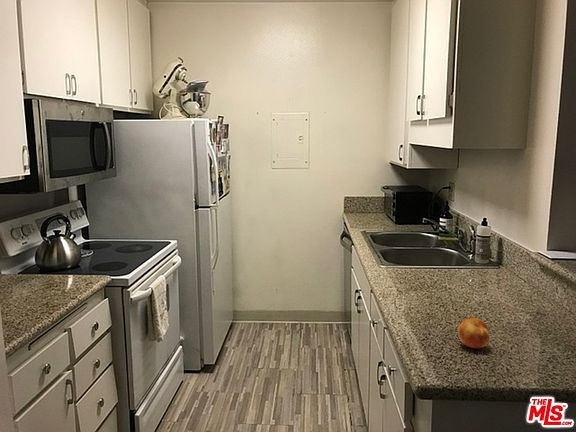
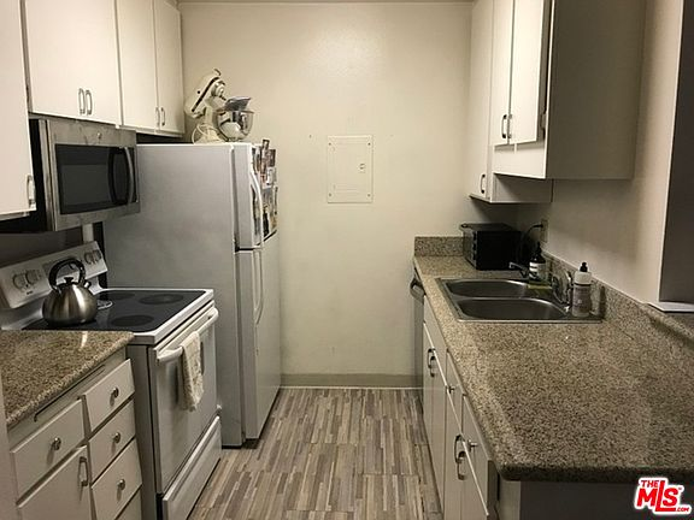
- fruit (473, 332)
